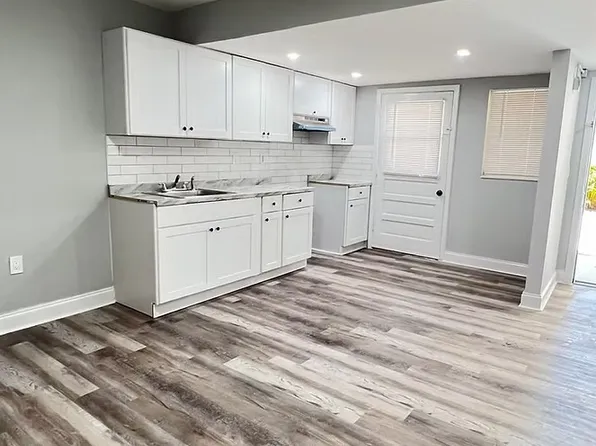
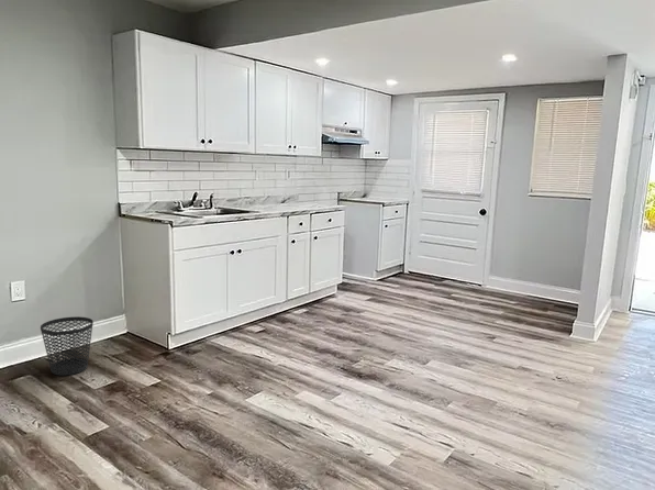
+ wastebasket (68, 346)
